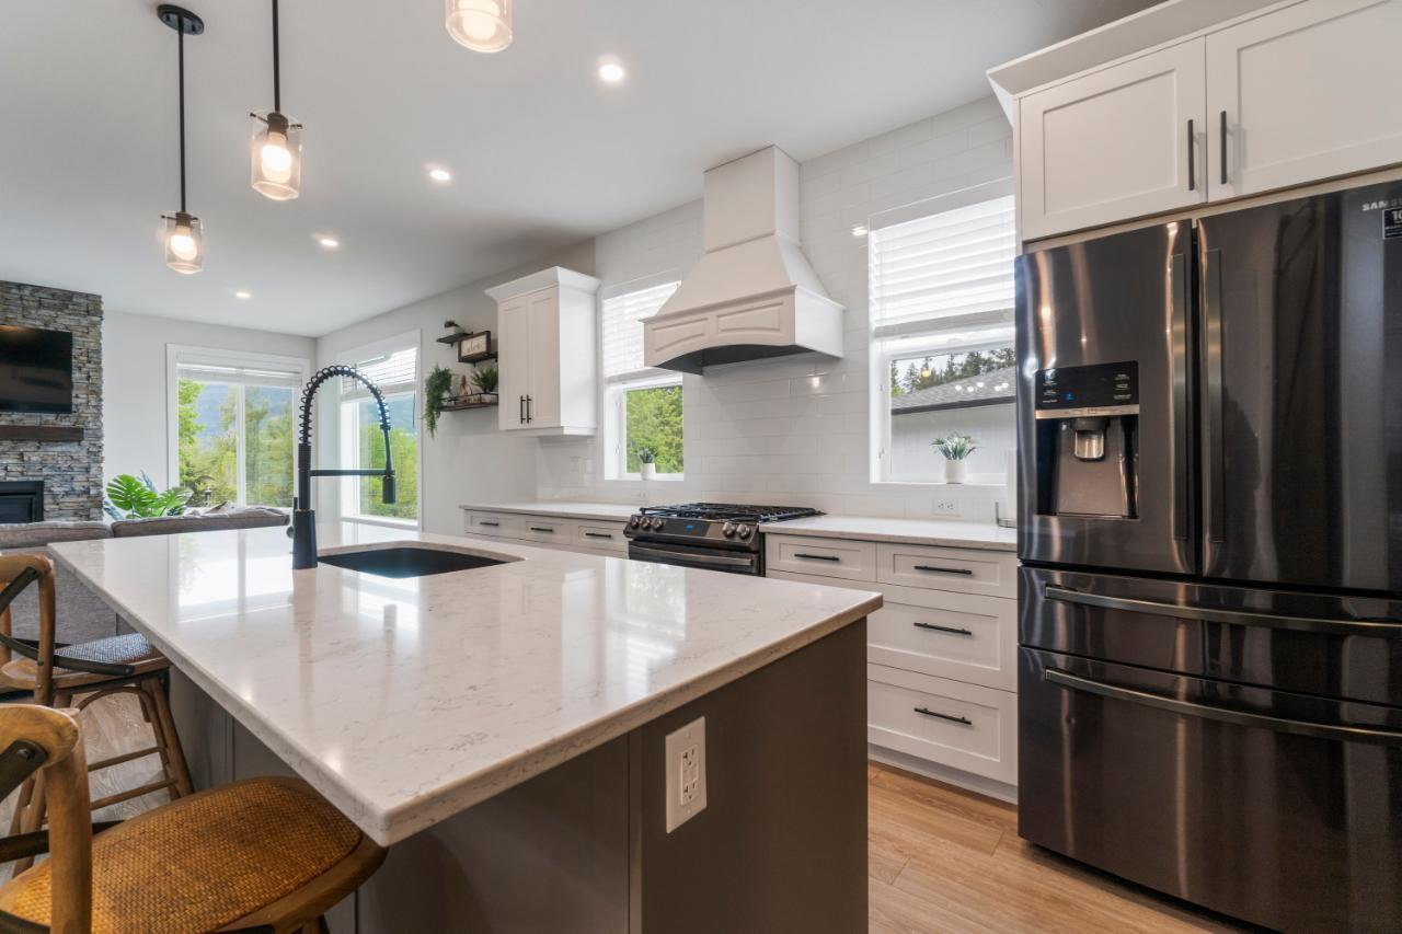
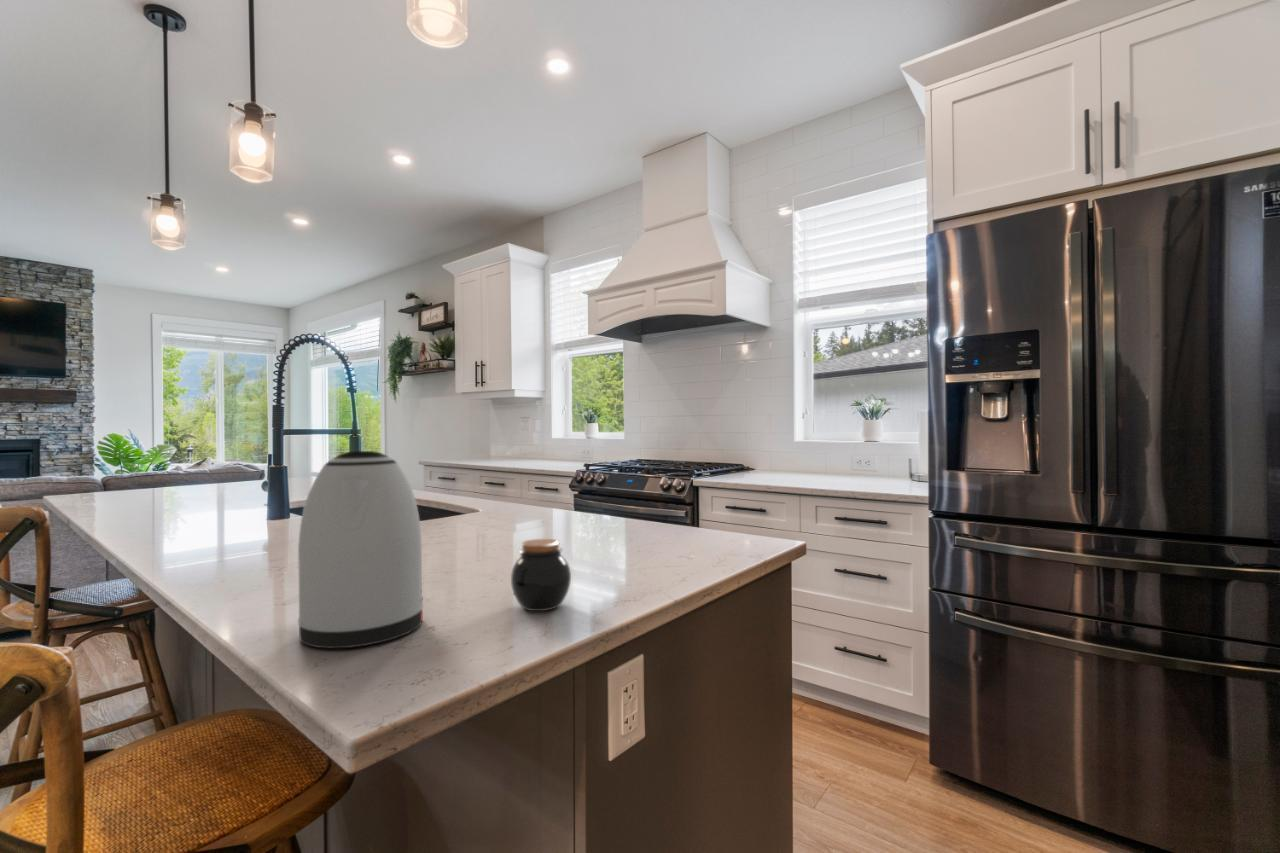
+ kettle (366, 535)
+ jar (541, 573)
